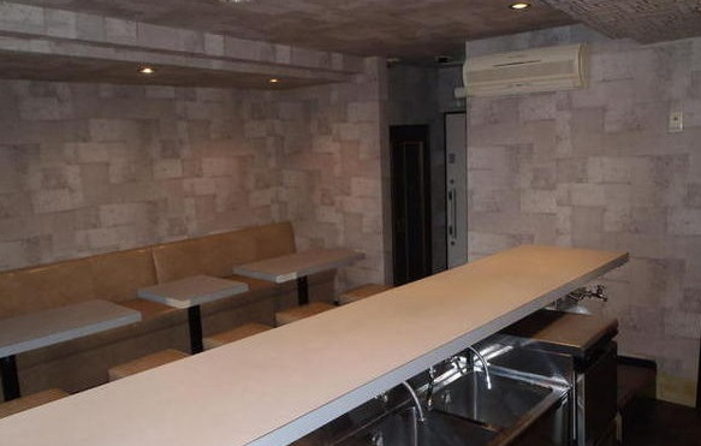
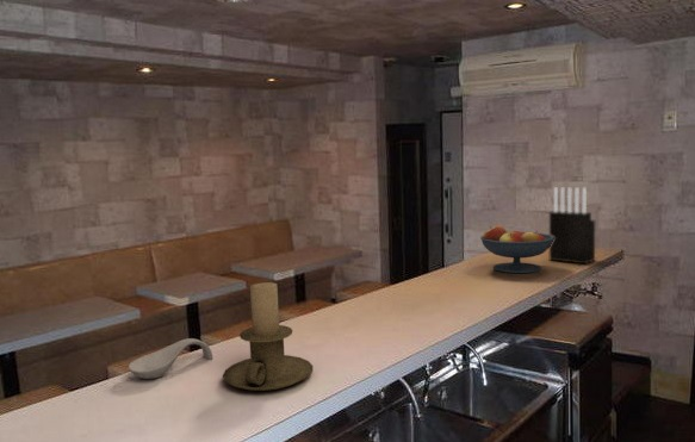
+ knife block (572, 223)
+ candle holder (266, 330)
+ fruit bowl (516, 247)
+ spoon rest (170, 356)
